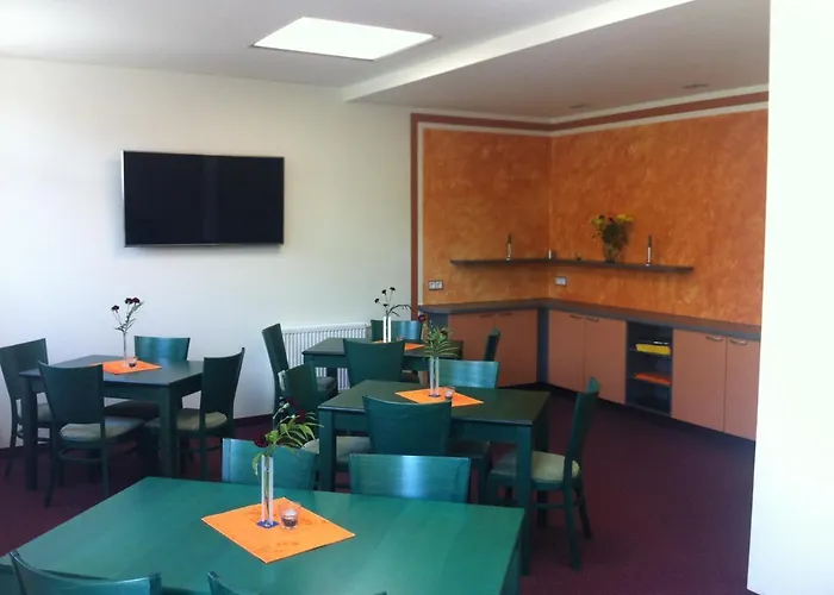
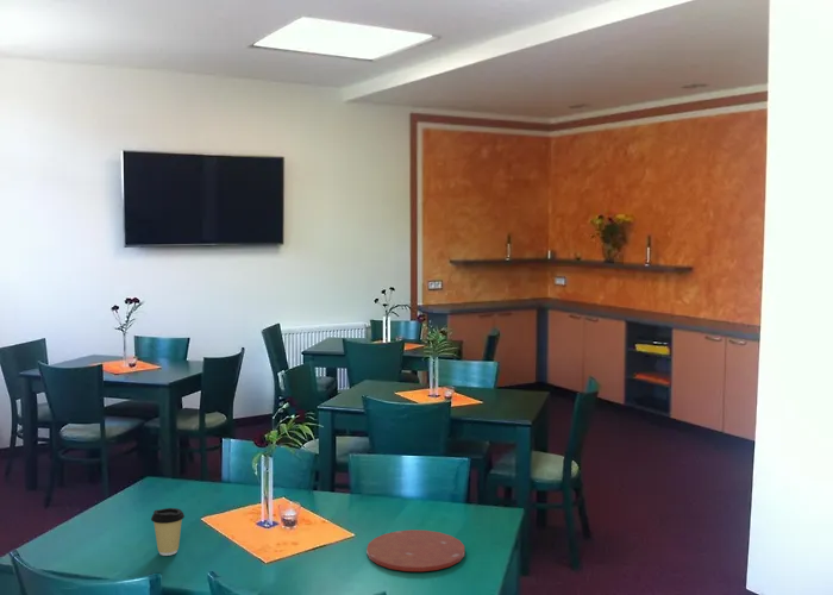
+ coffee cup (168, 531)
+ plate (415, 549)
